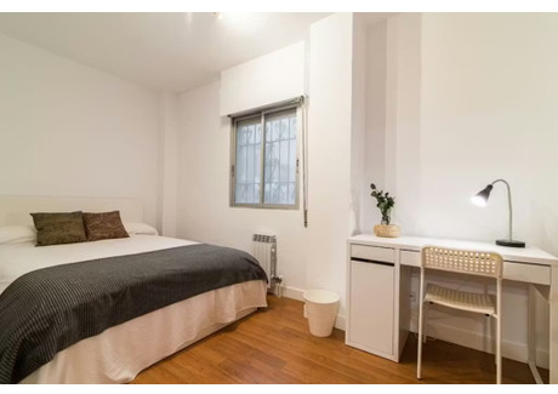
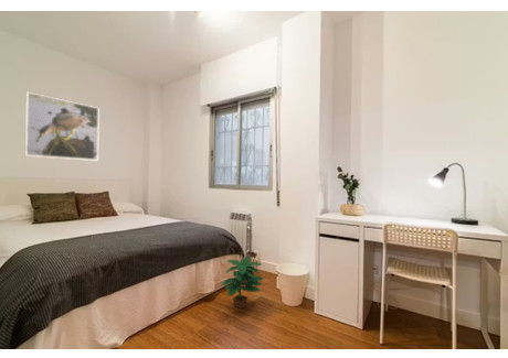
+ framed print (65, 130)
+ potted plant (242, 283)
